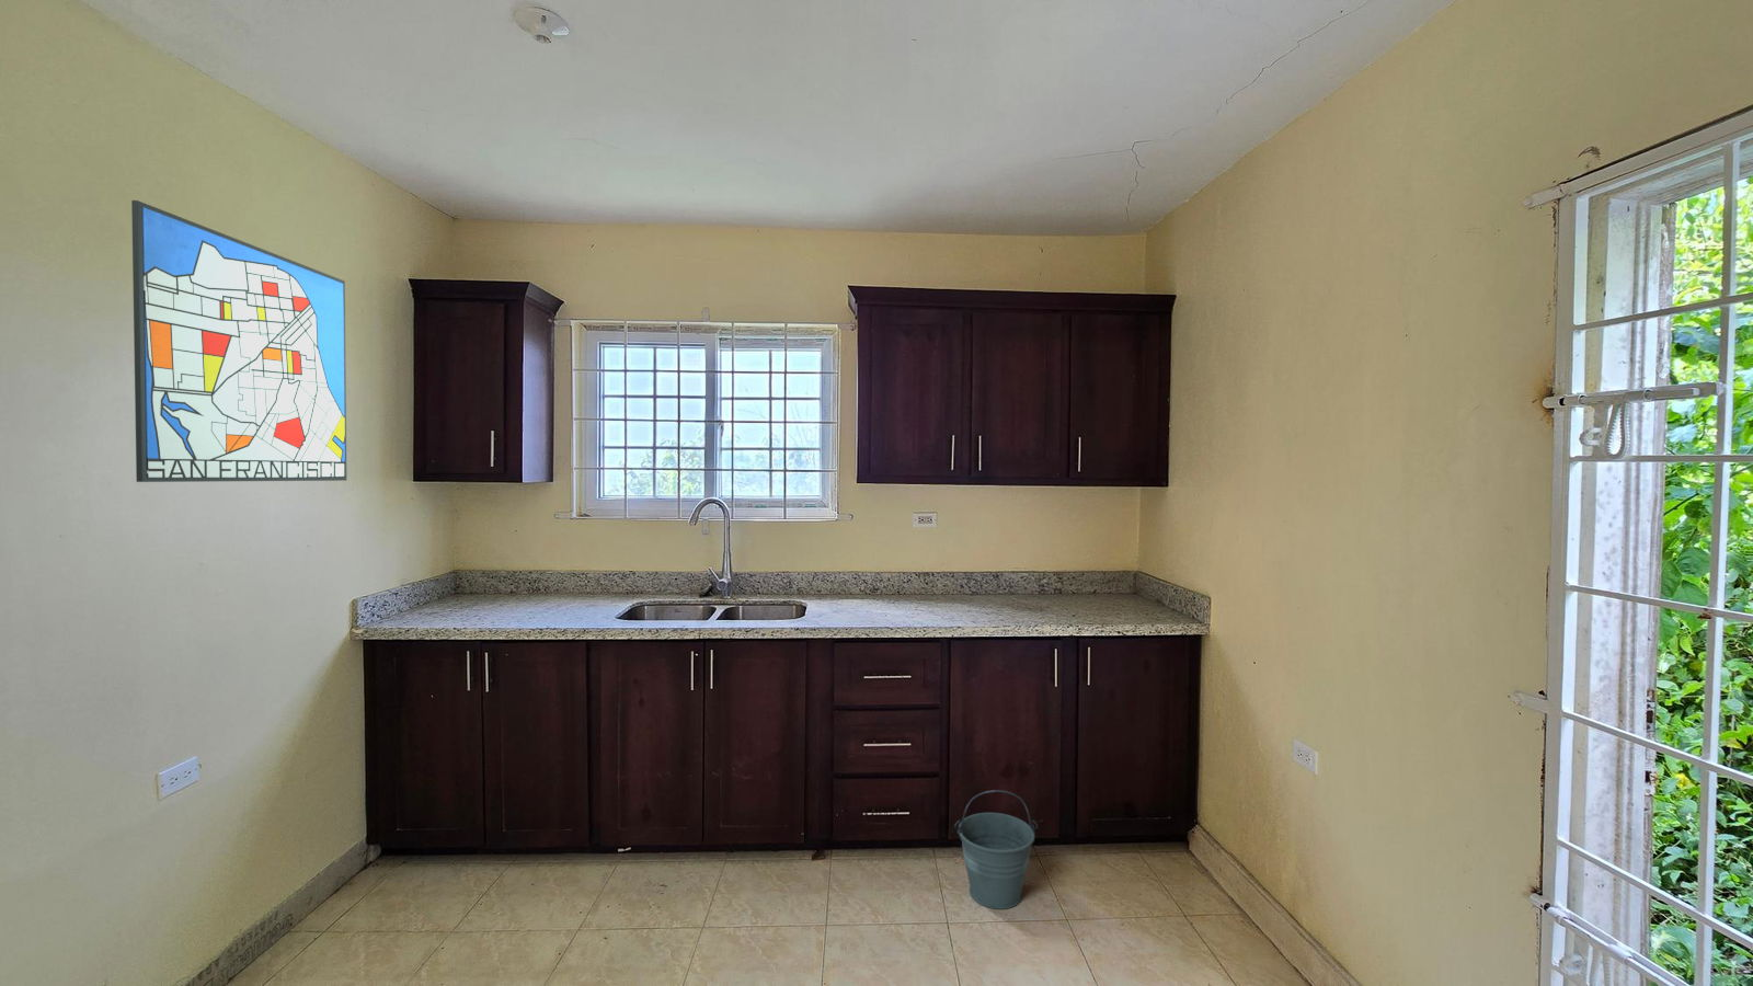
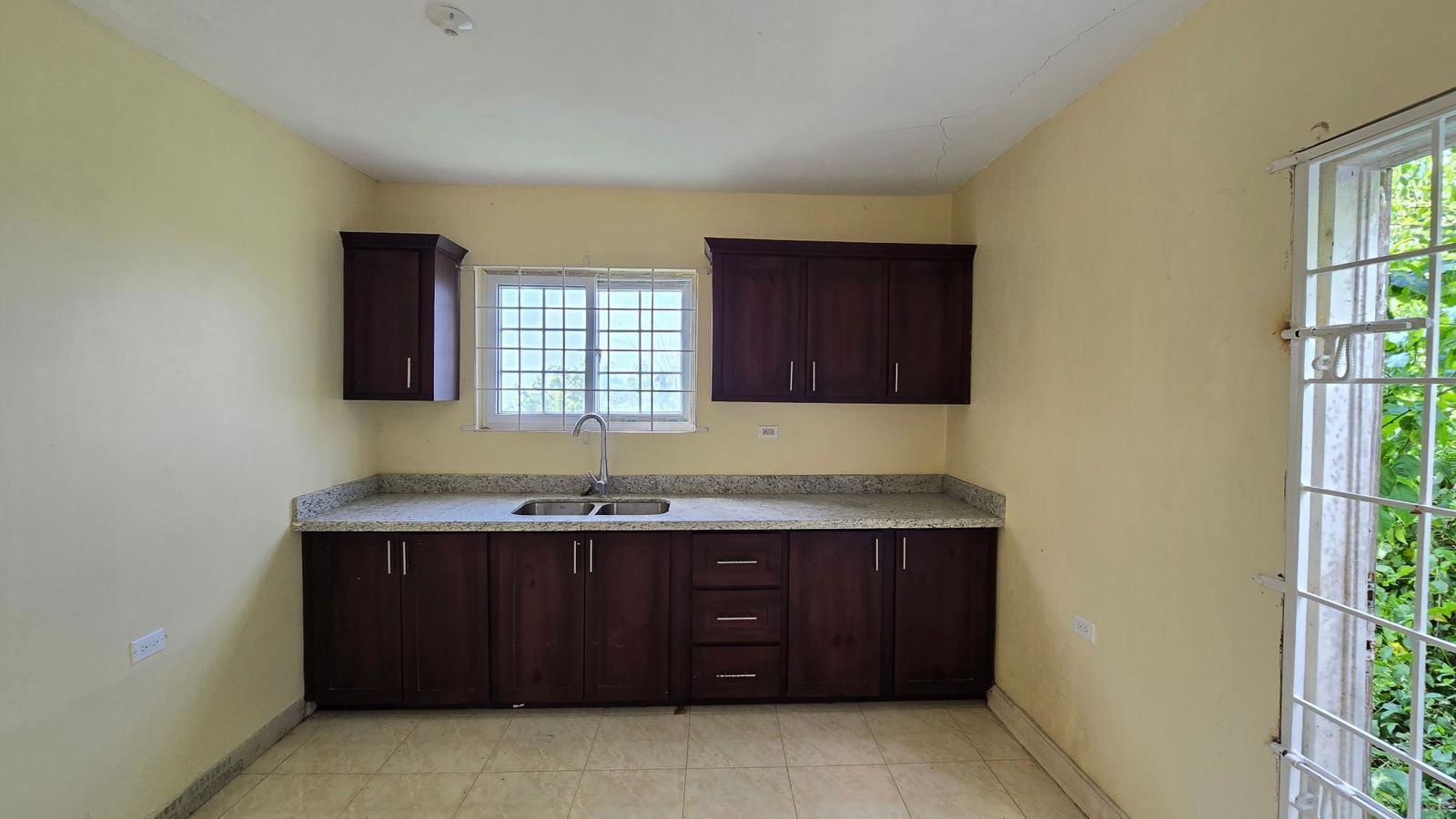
- wall art (258, 364)
- bucket (996, 842)
